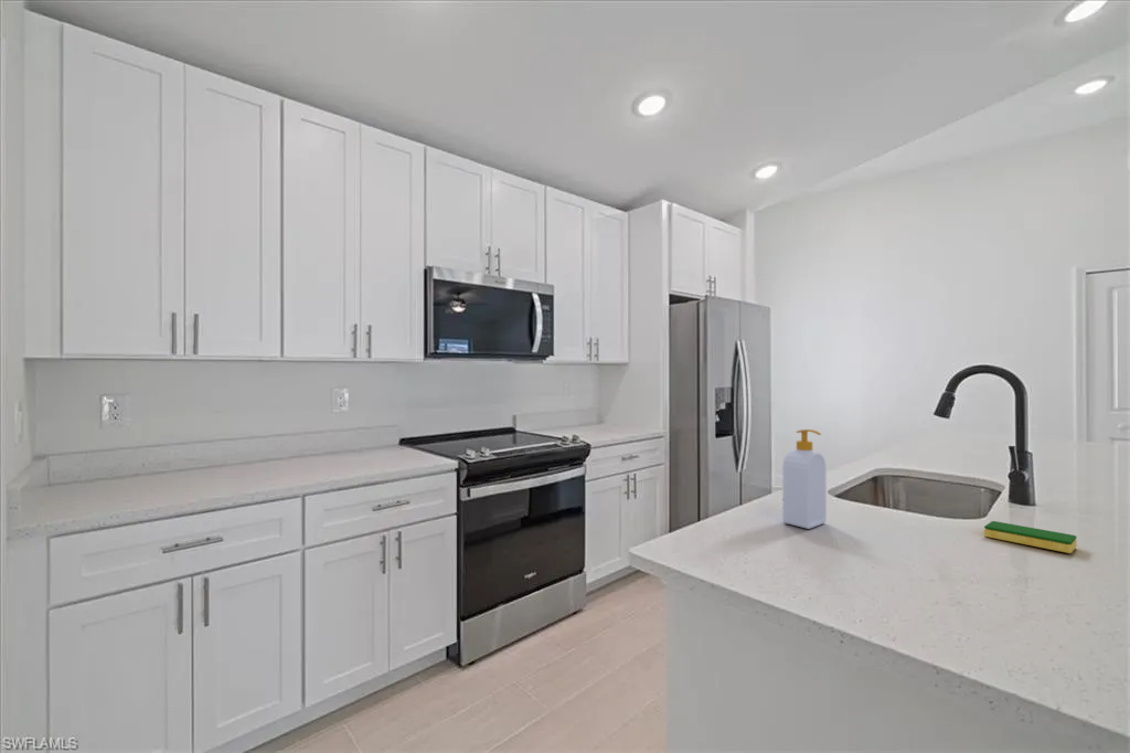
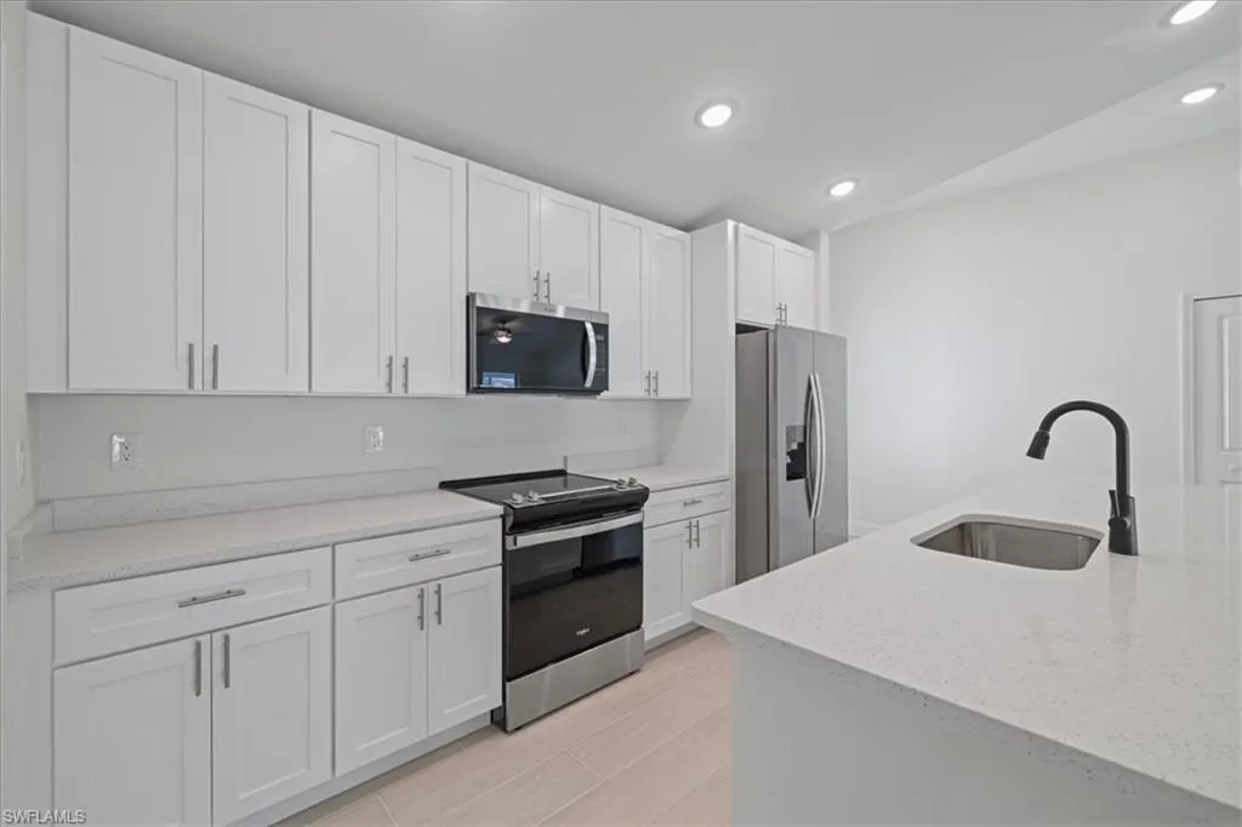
- soap bottle (806, 476)
- dish sponge (1028, 535)
